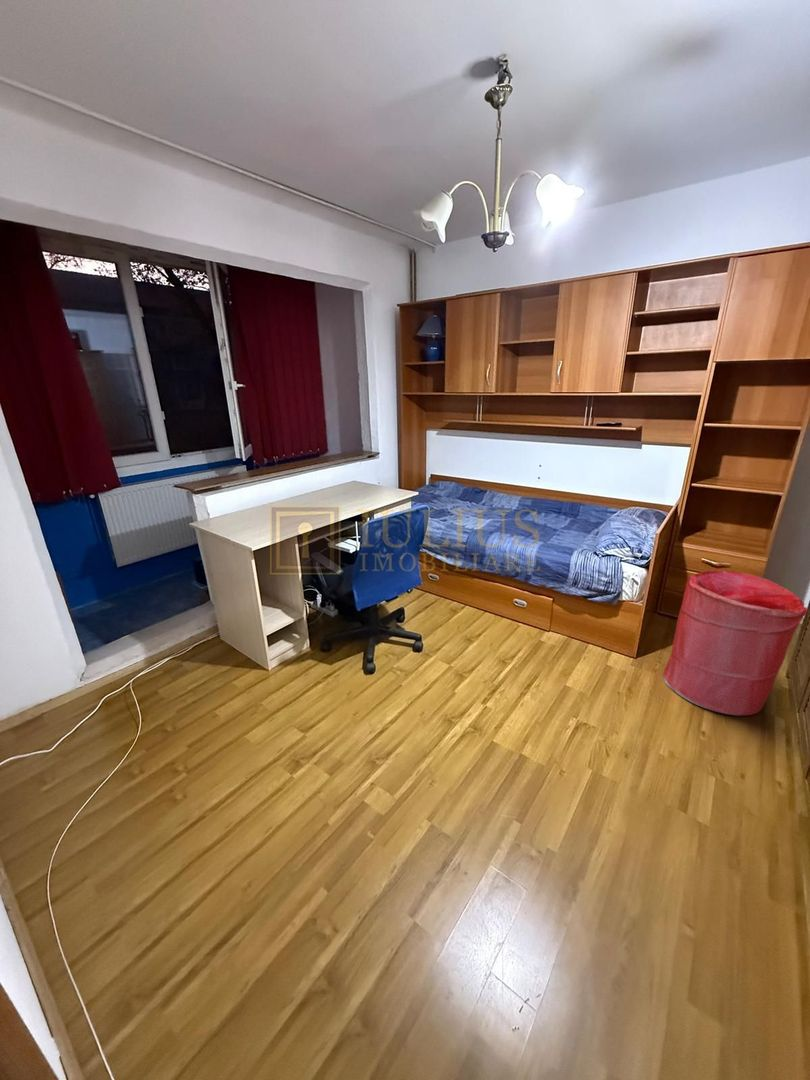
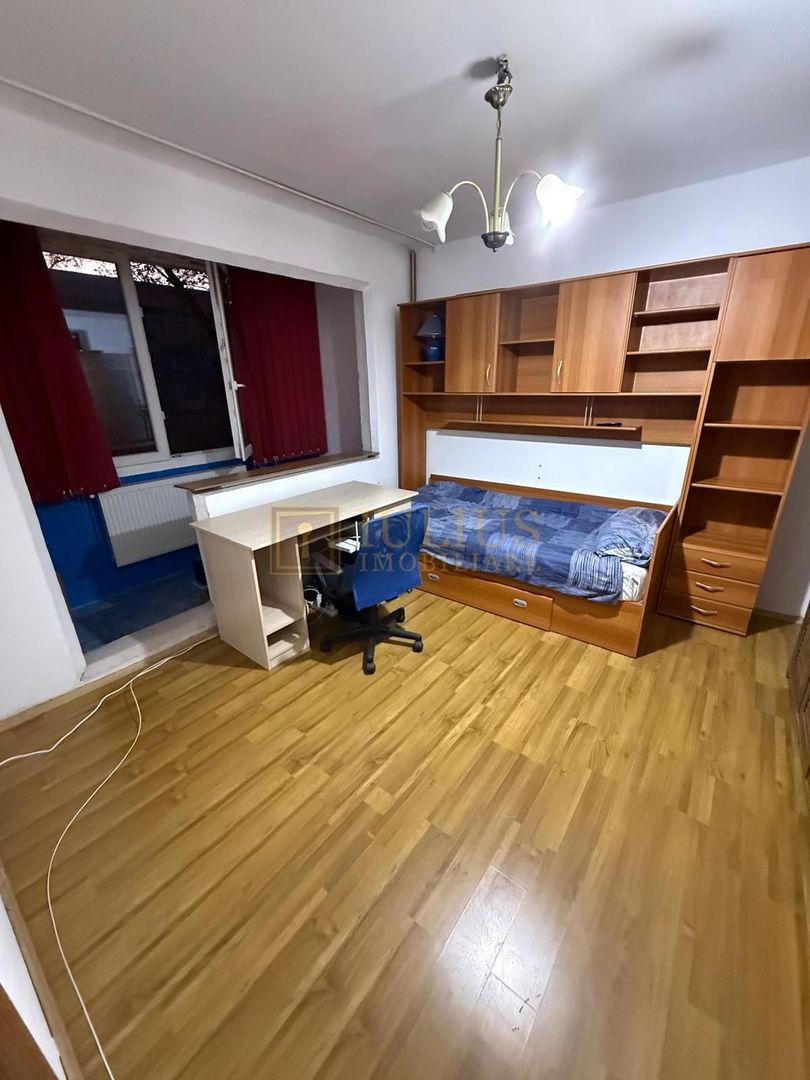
- laundry hamper (729, 638)
